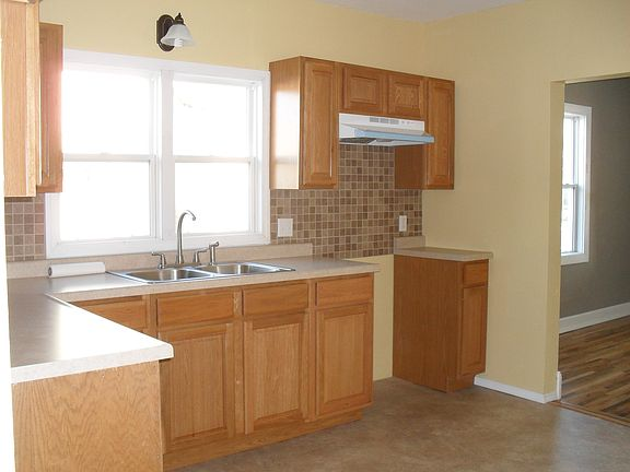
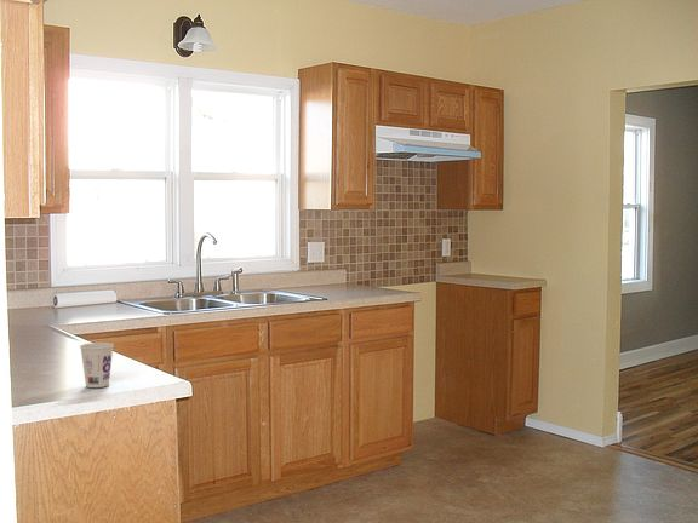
+ cup (97, 364)
